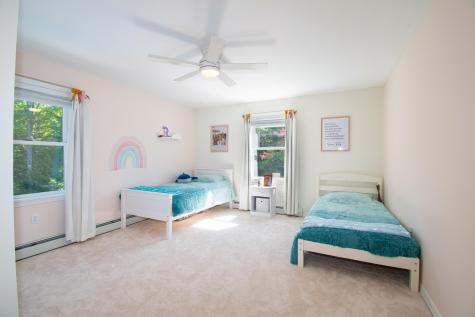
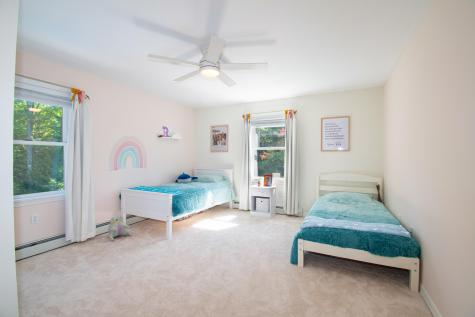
+ plush toy (117, 226)
